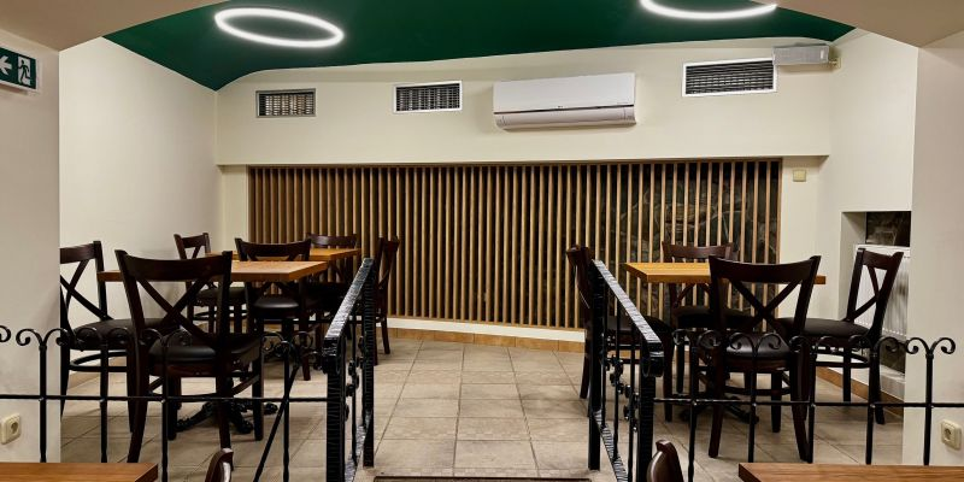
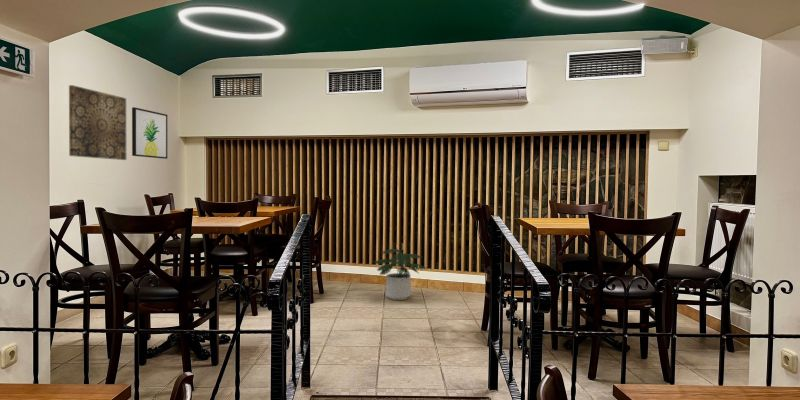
+ wall art (150, 134)
+ potted plant (399, 274)
+ wall art (99, 125)
